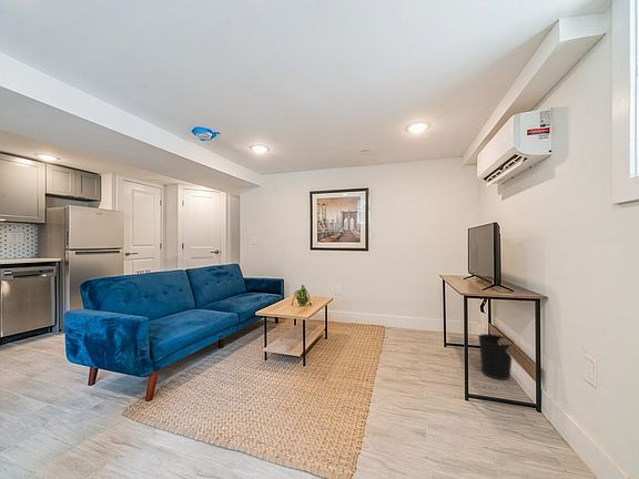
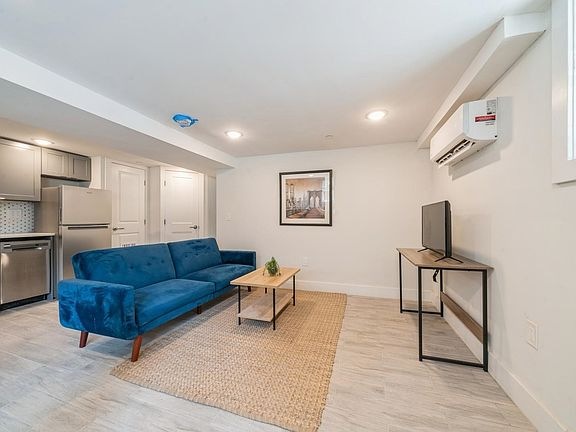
- wastebasket (495, 356)
